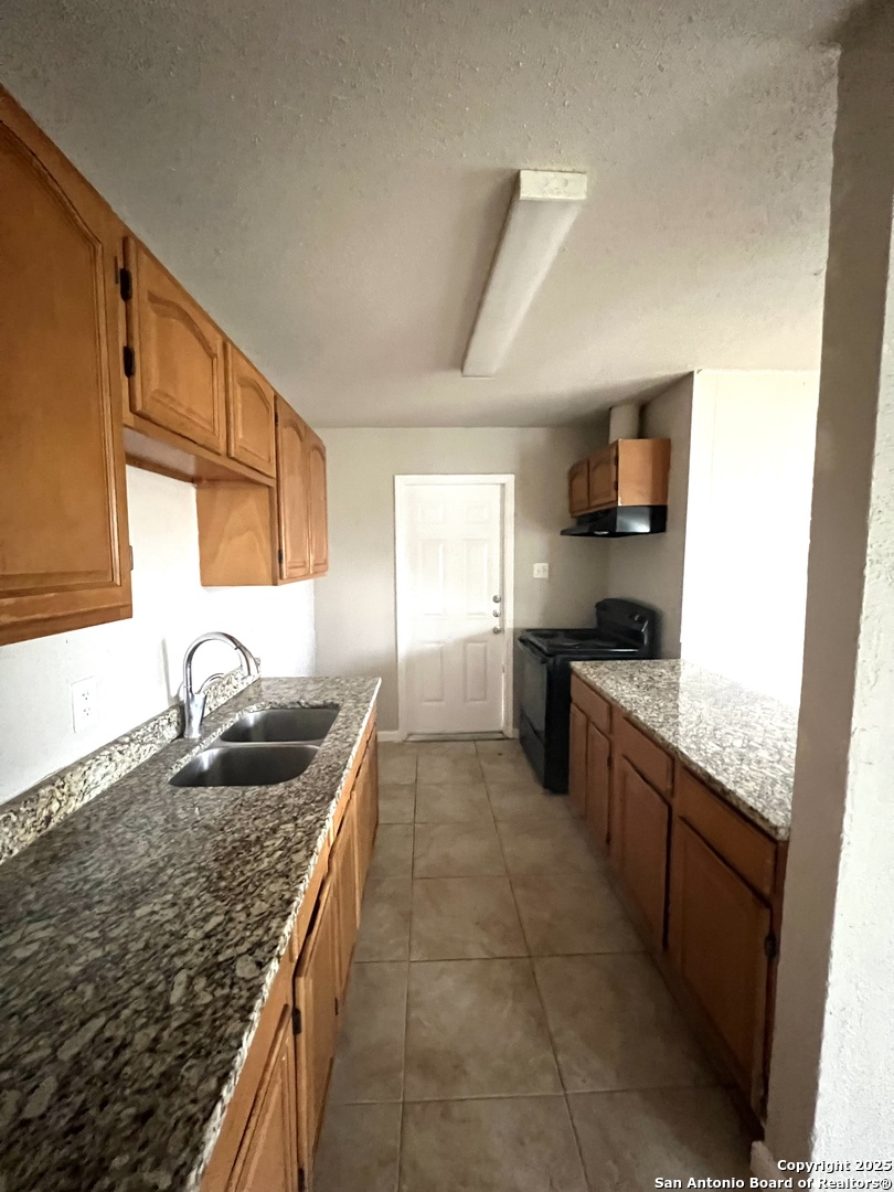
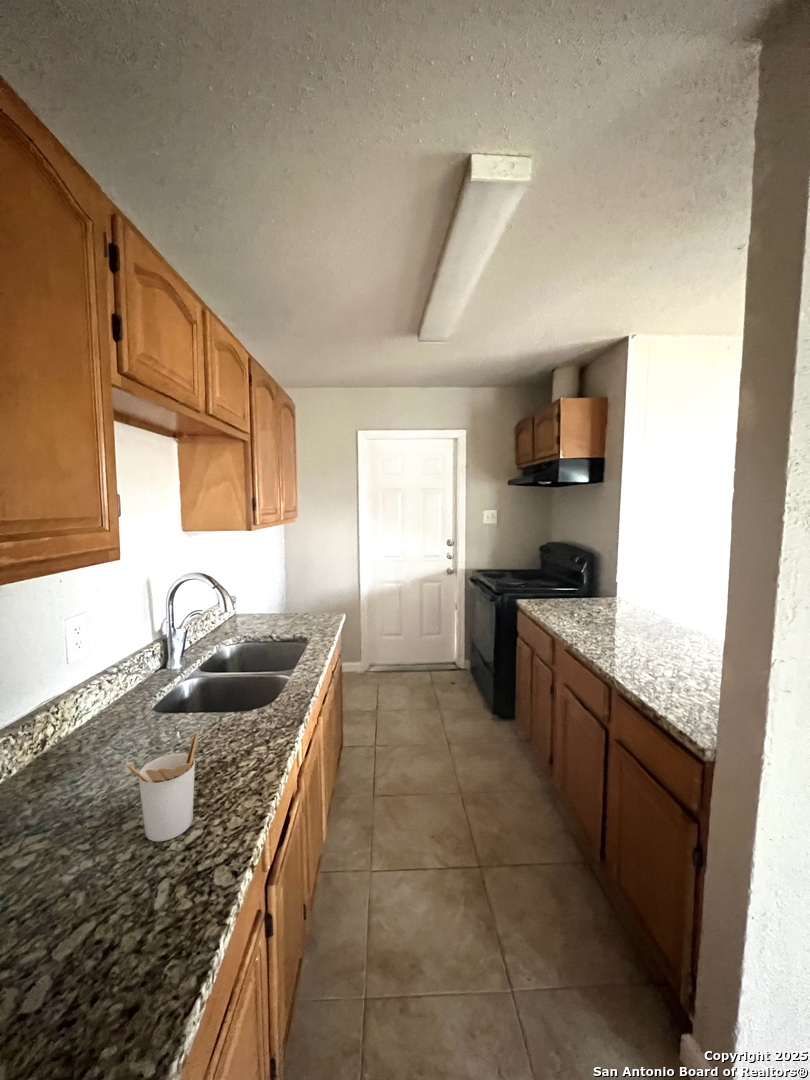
+ utensil holder (168, 789)
